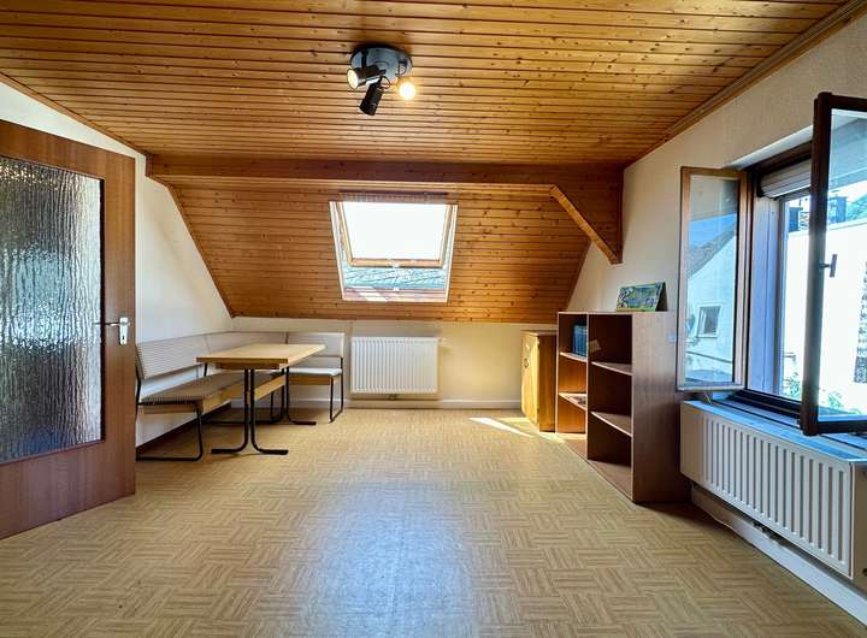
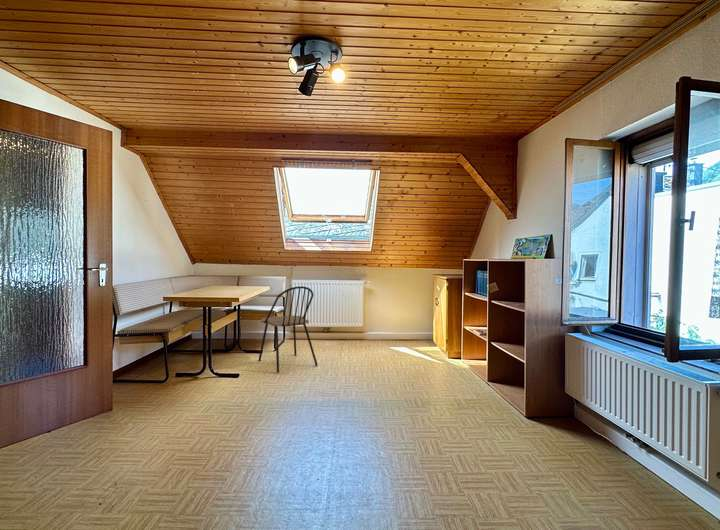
+ dining chair (287, 324)
